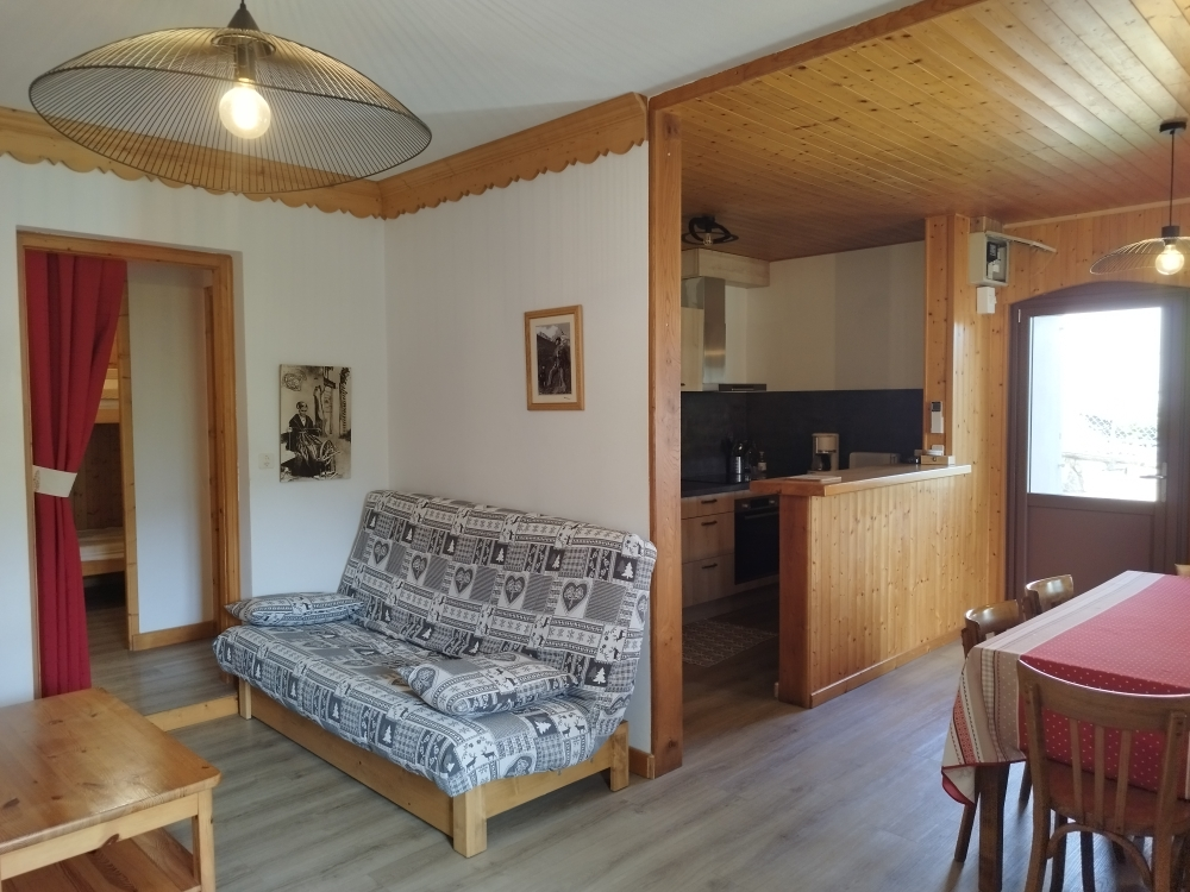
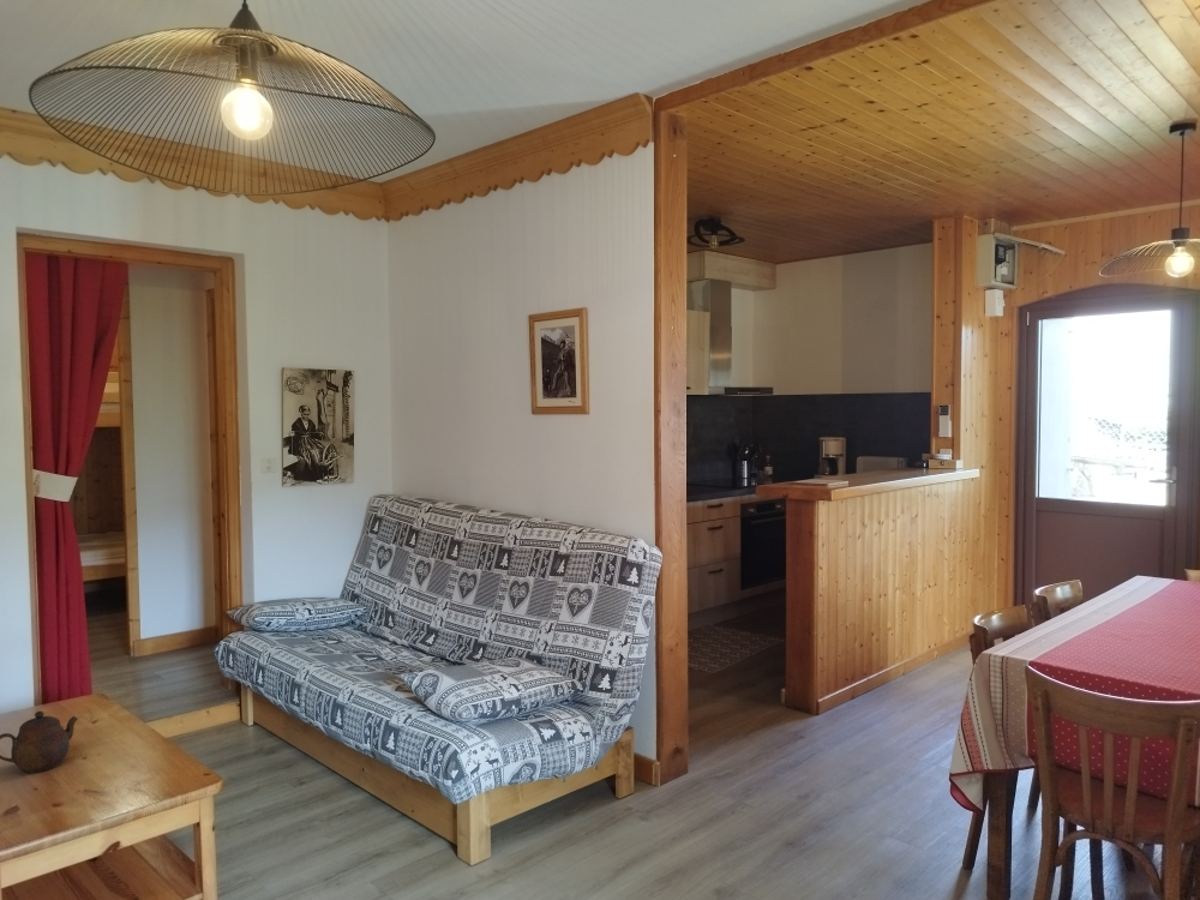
+ teapot (36, 739)
